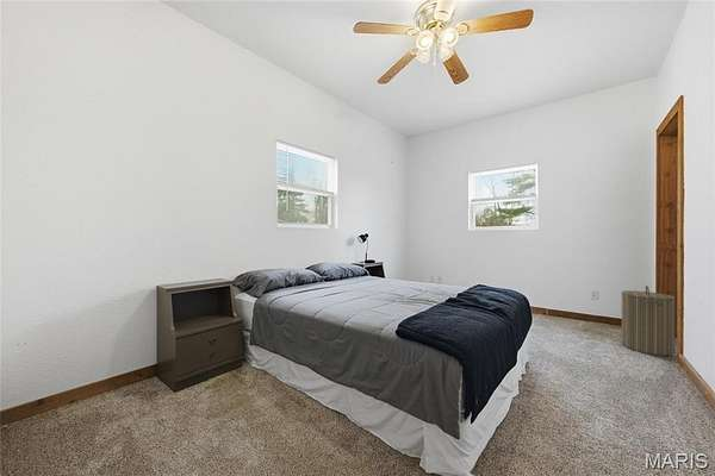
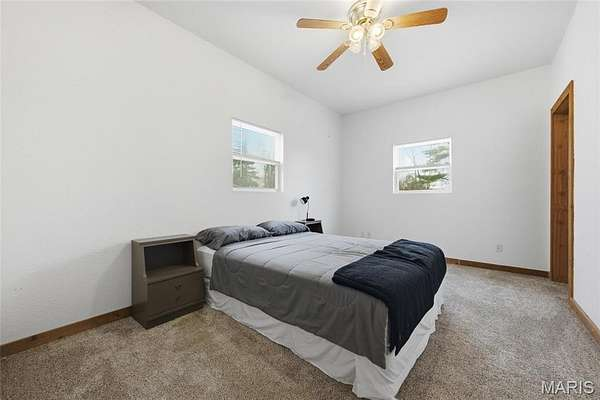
- laundry hamper (646, 317)
